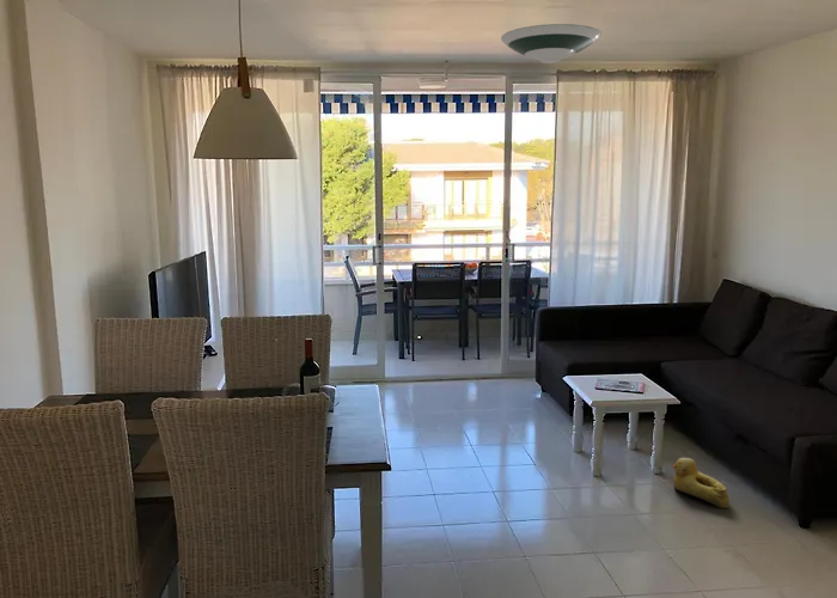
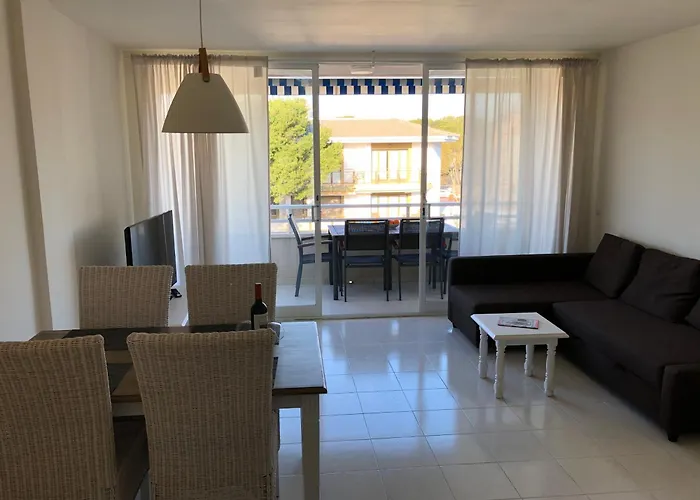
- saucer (550, 49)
- rubber duck (701, 478)
